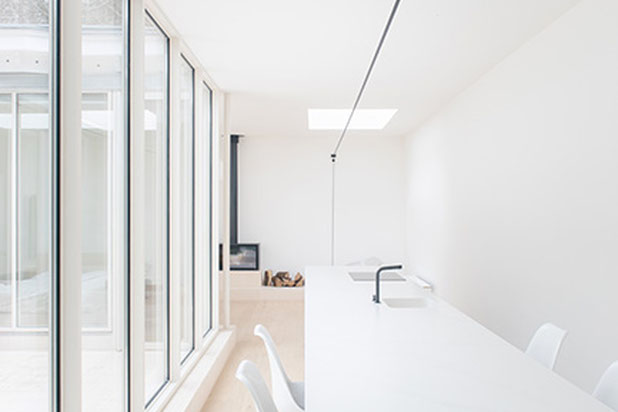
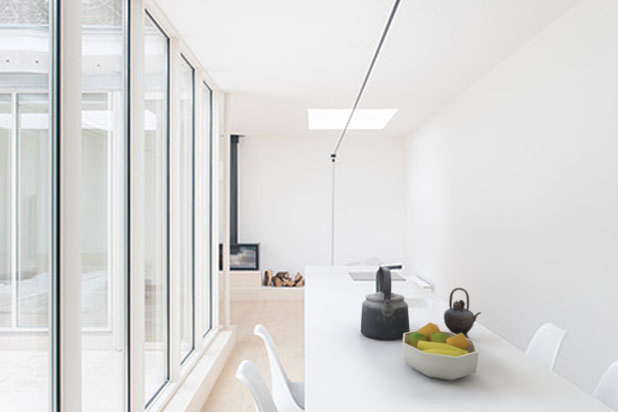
+ kettle (384, 299)
+ fruit bowl (438, 348)
+ teapot (462, 313)
